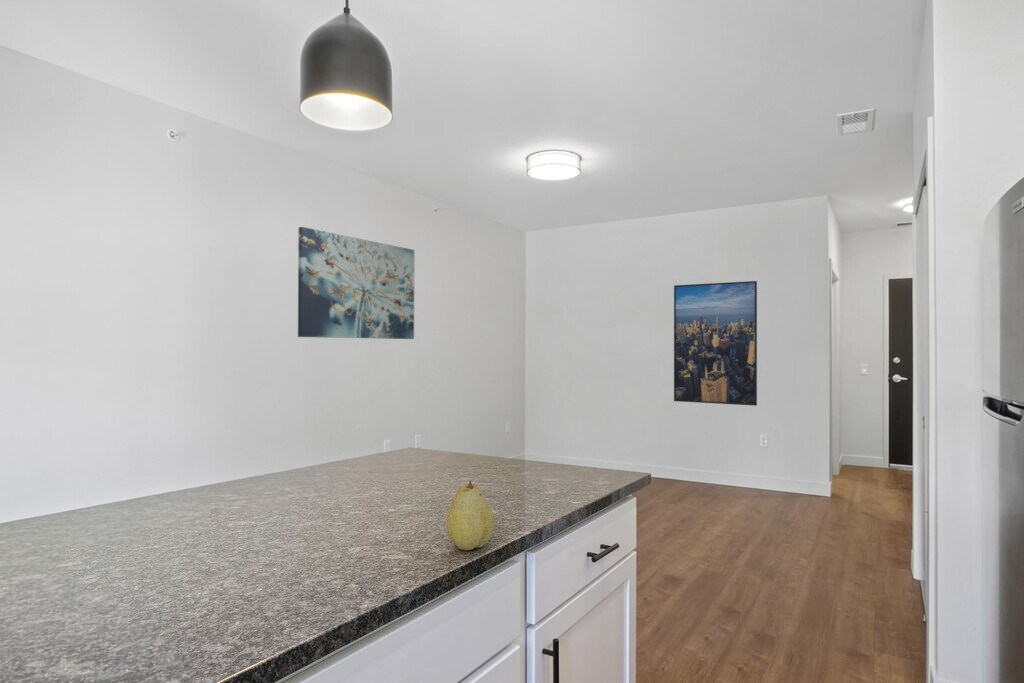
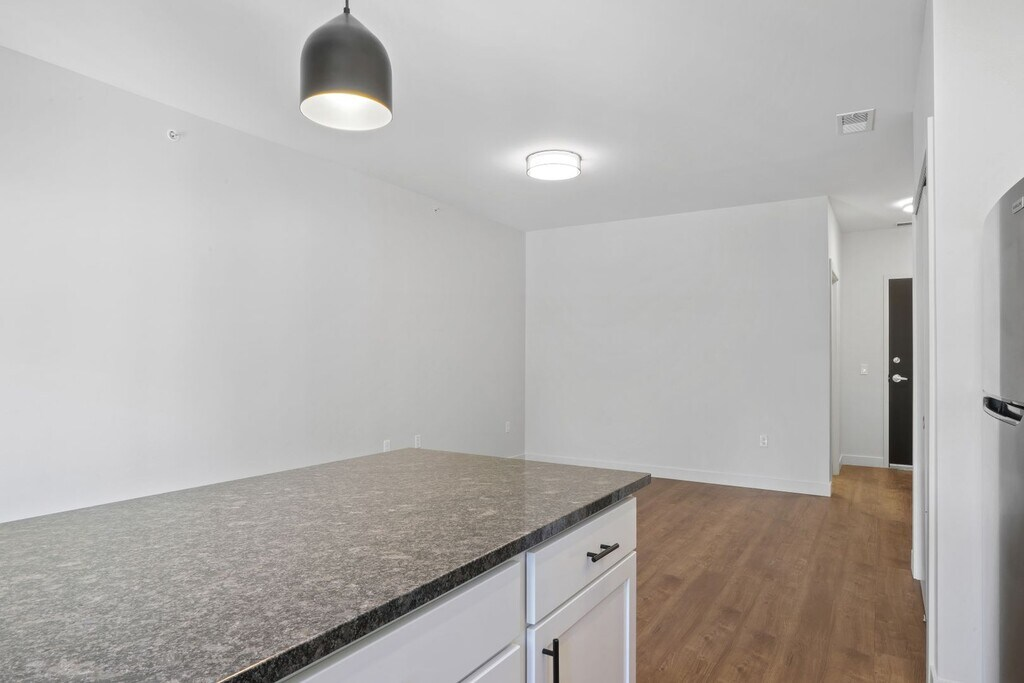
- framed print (713, 343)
- fruit (468, 512)
- wall art (362, 288)
